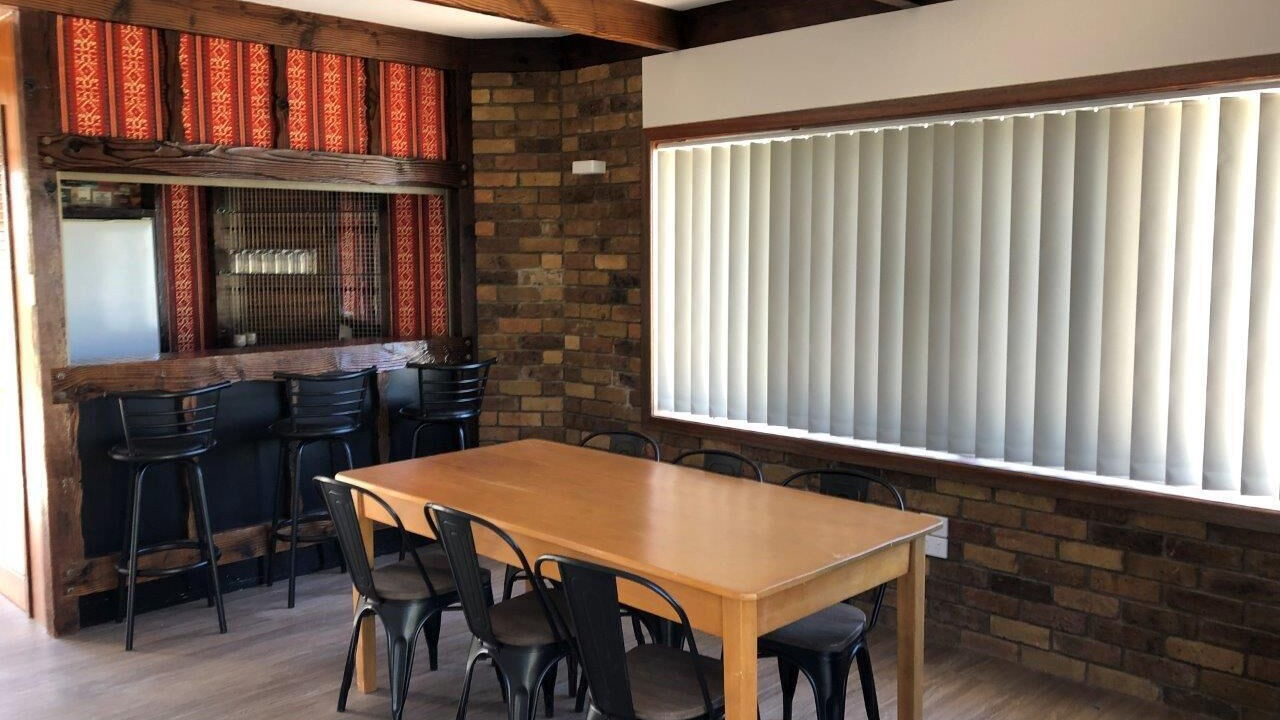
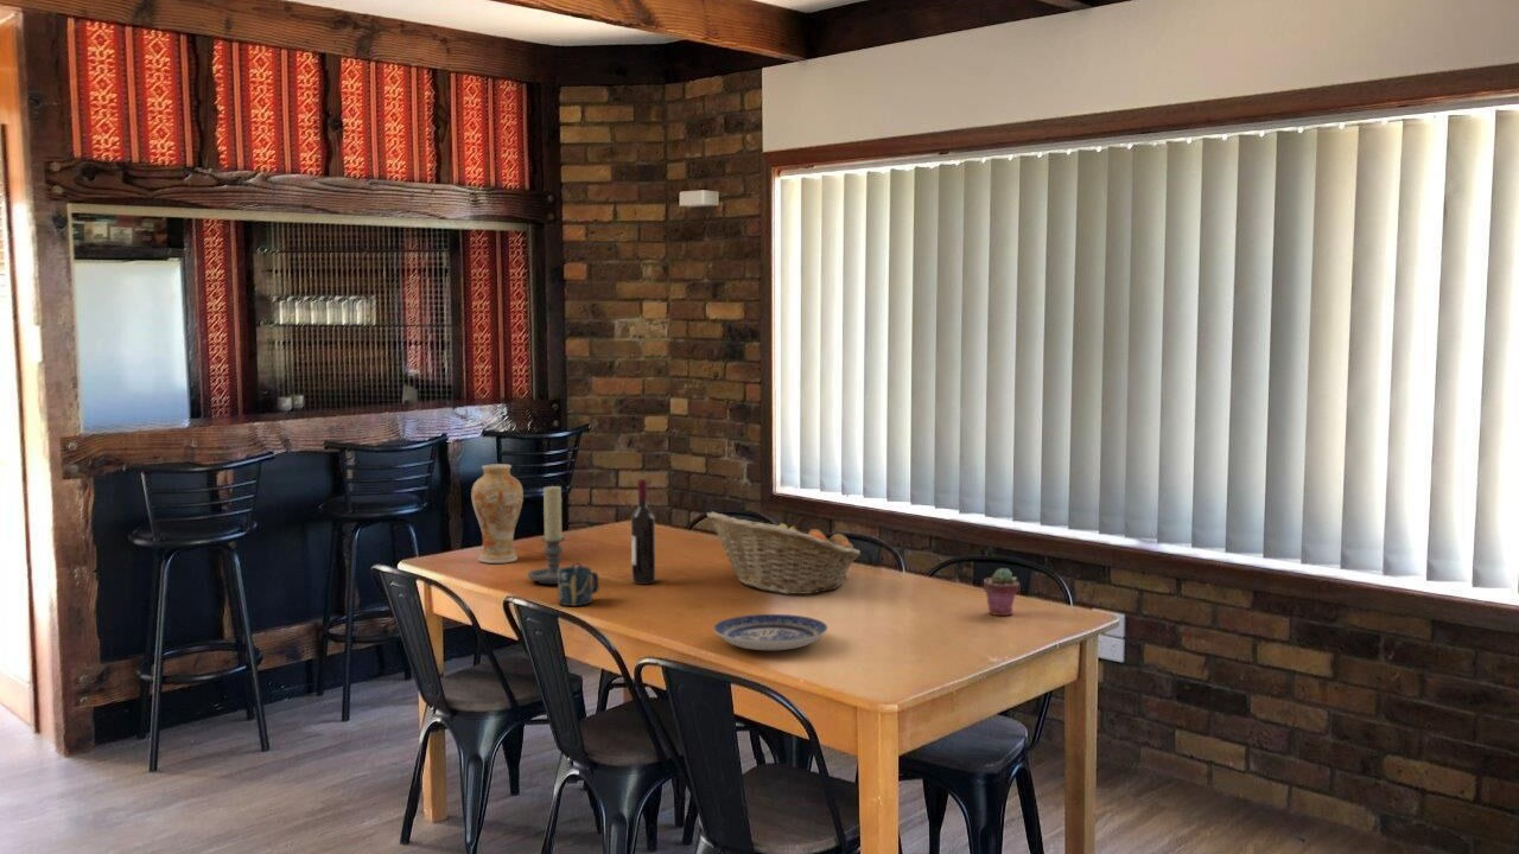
+ candle holder (557, 533)
+ wine bottle (642, 530)
+ vase (497, 512)
+ potted succulent (1000, 589)
+ fruit basket (782, 547)
+ plate (770, 635)
+ cup (579, 585)
